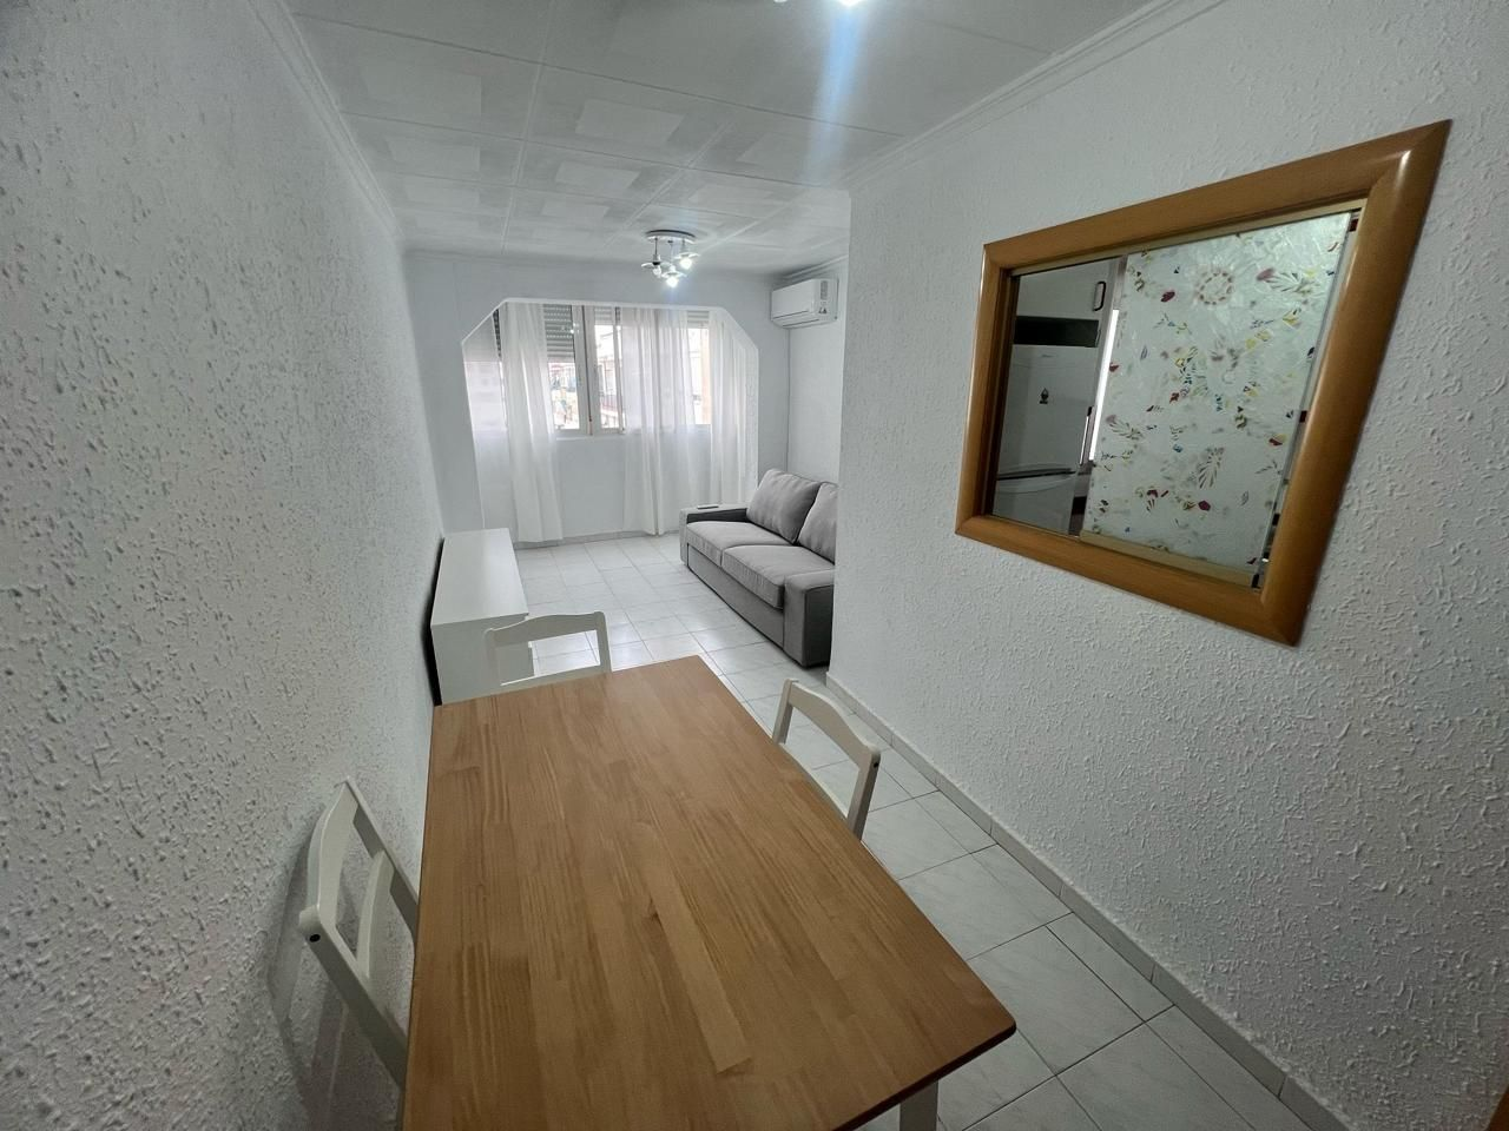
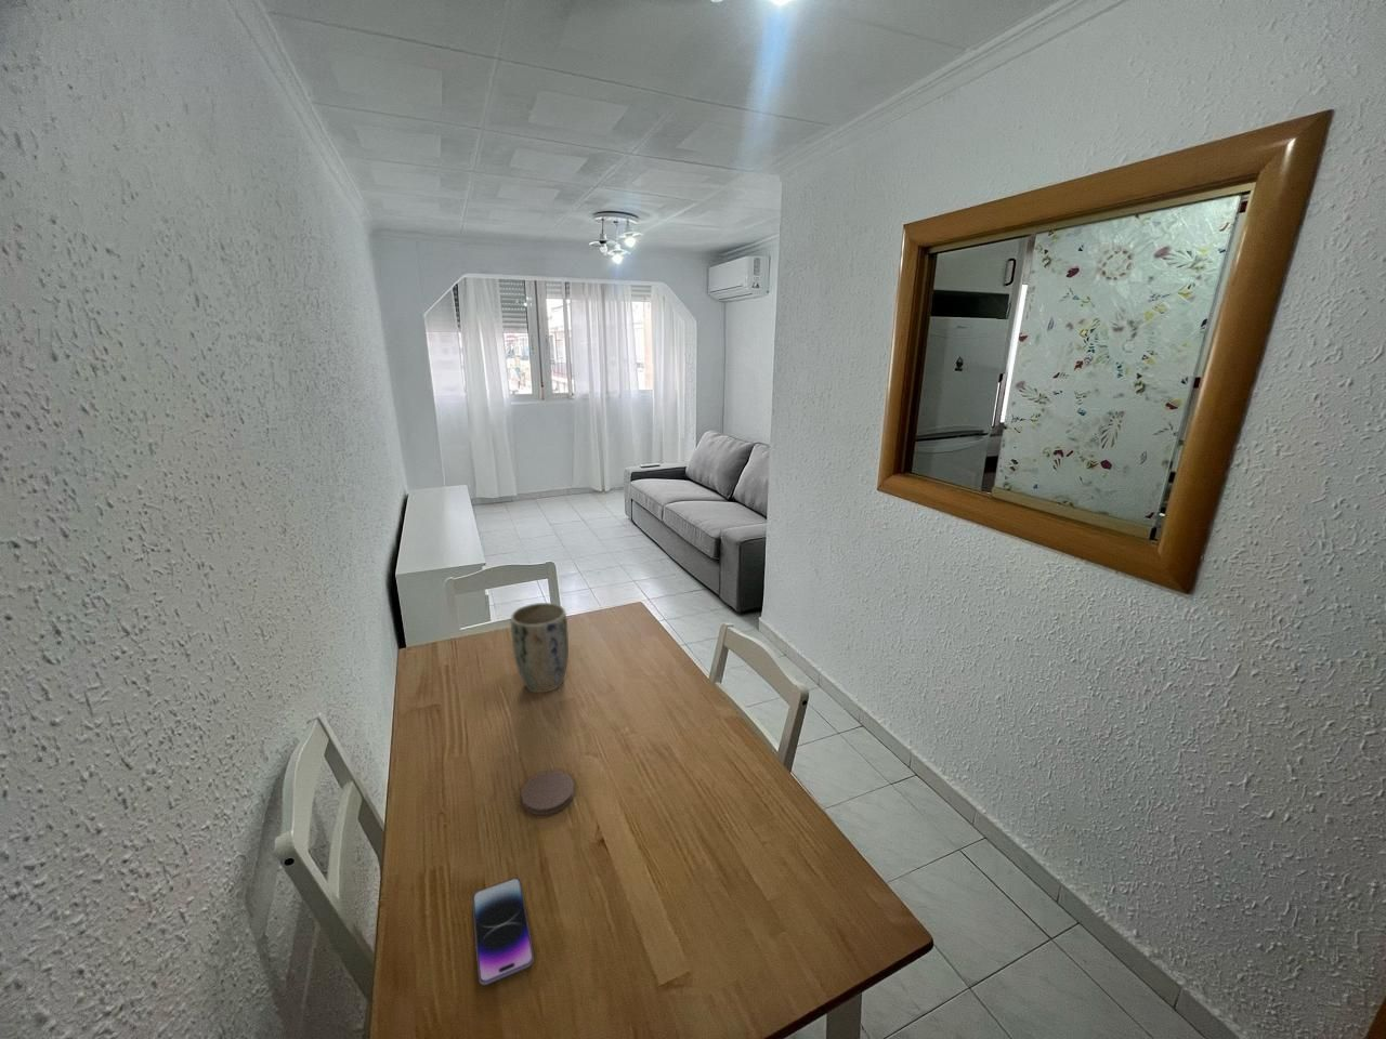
+ smartphone (501, 927)
+ coaster (548, 791)
+ plant pot (540, 648)
